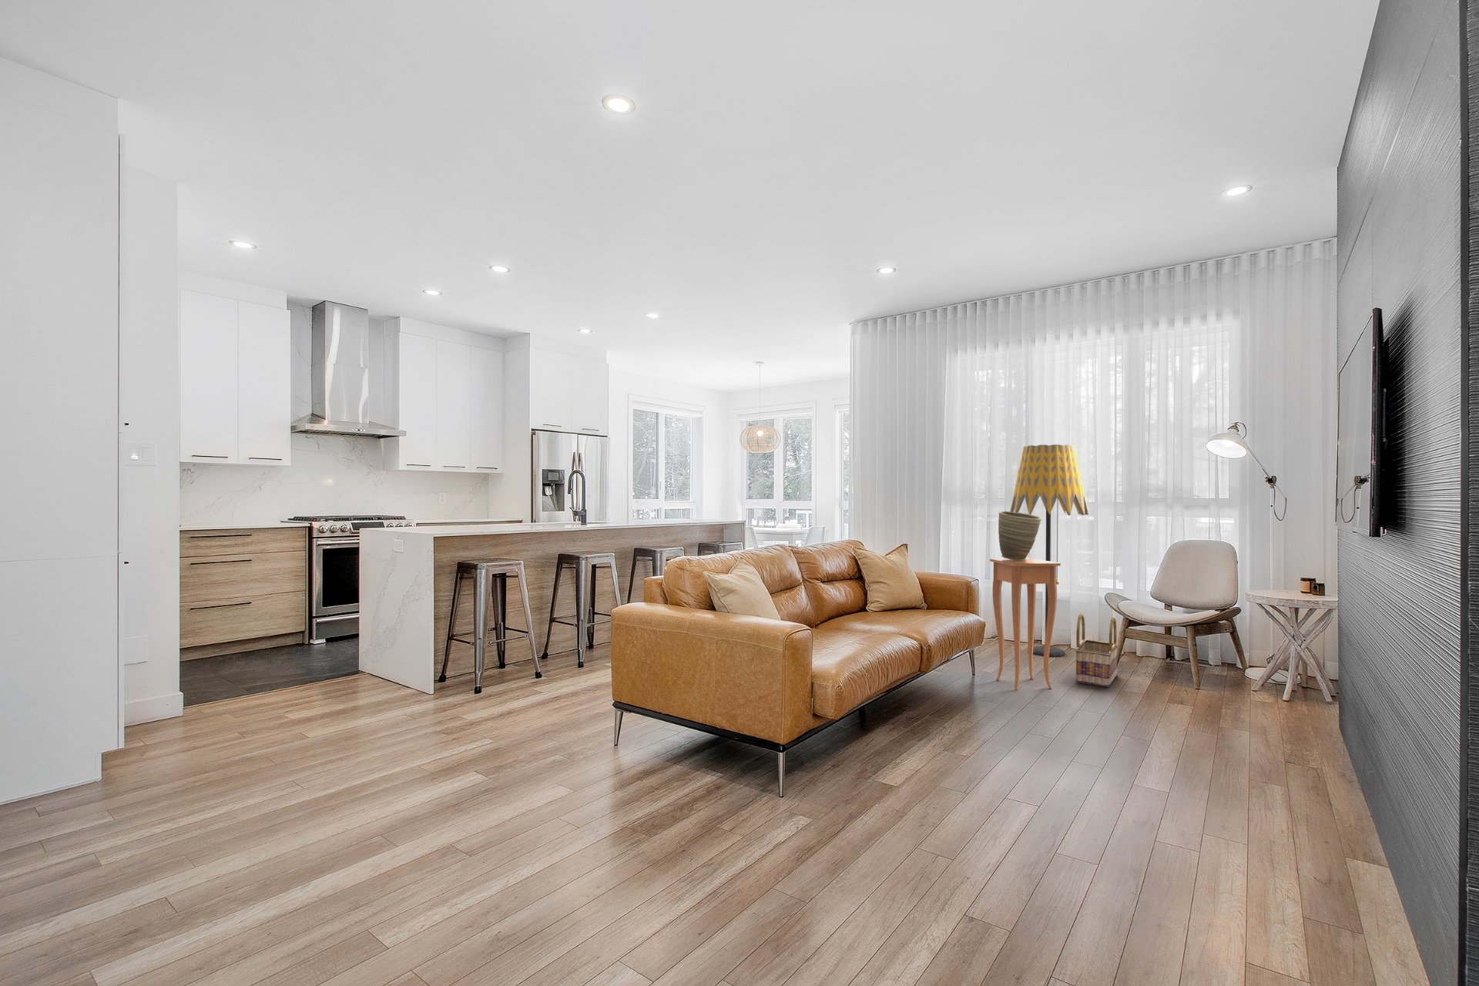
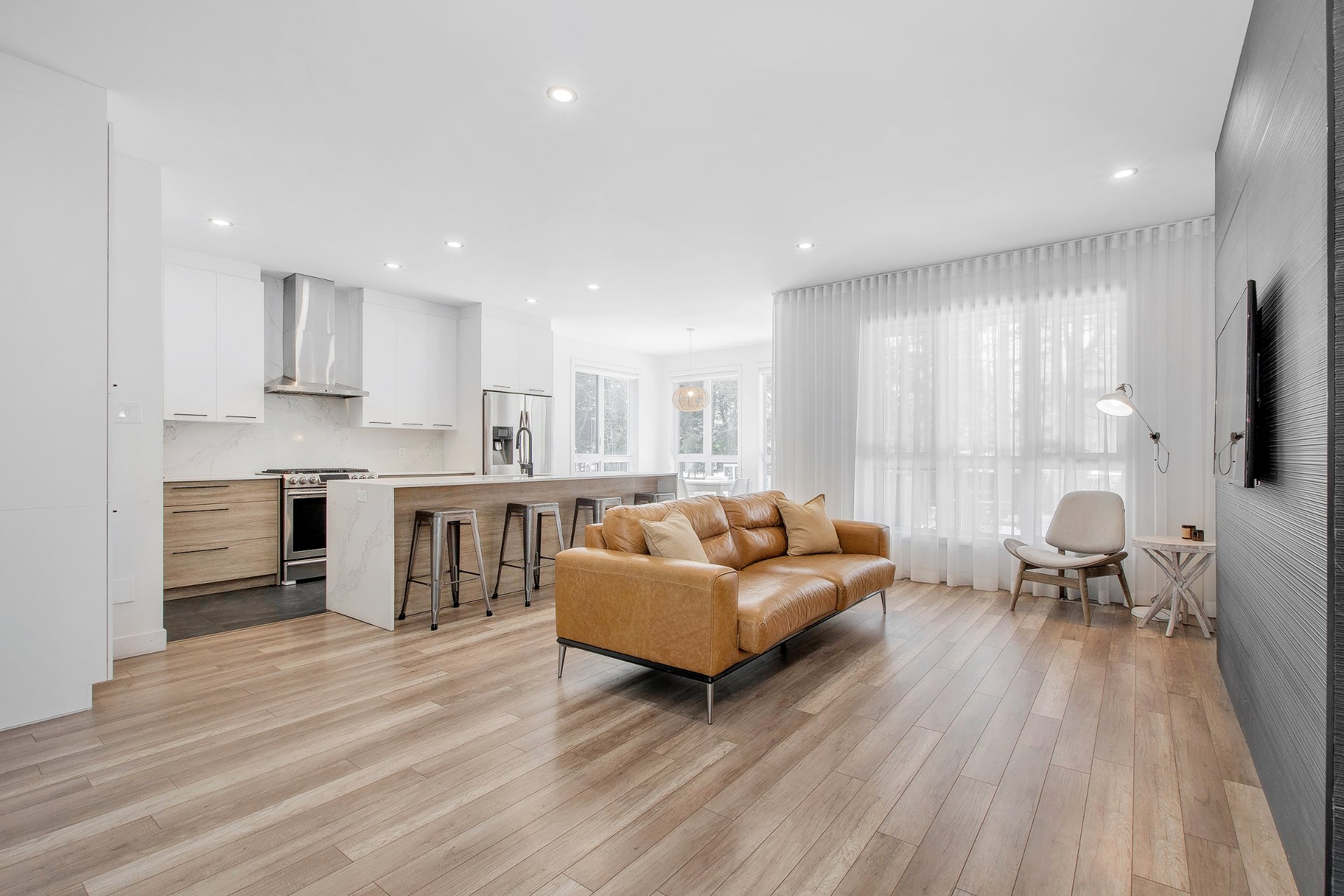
- floor lamp (1048, 549)
- side table (1020, 623)
- basket (1096, 646)
- vase (1019, 535)
